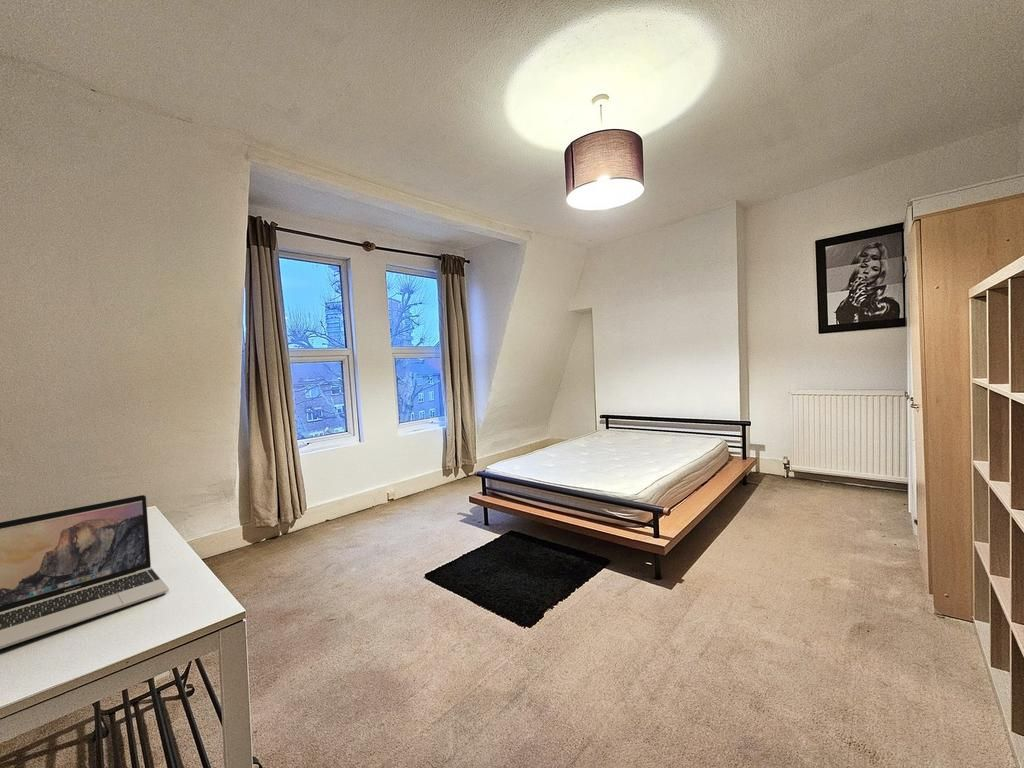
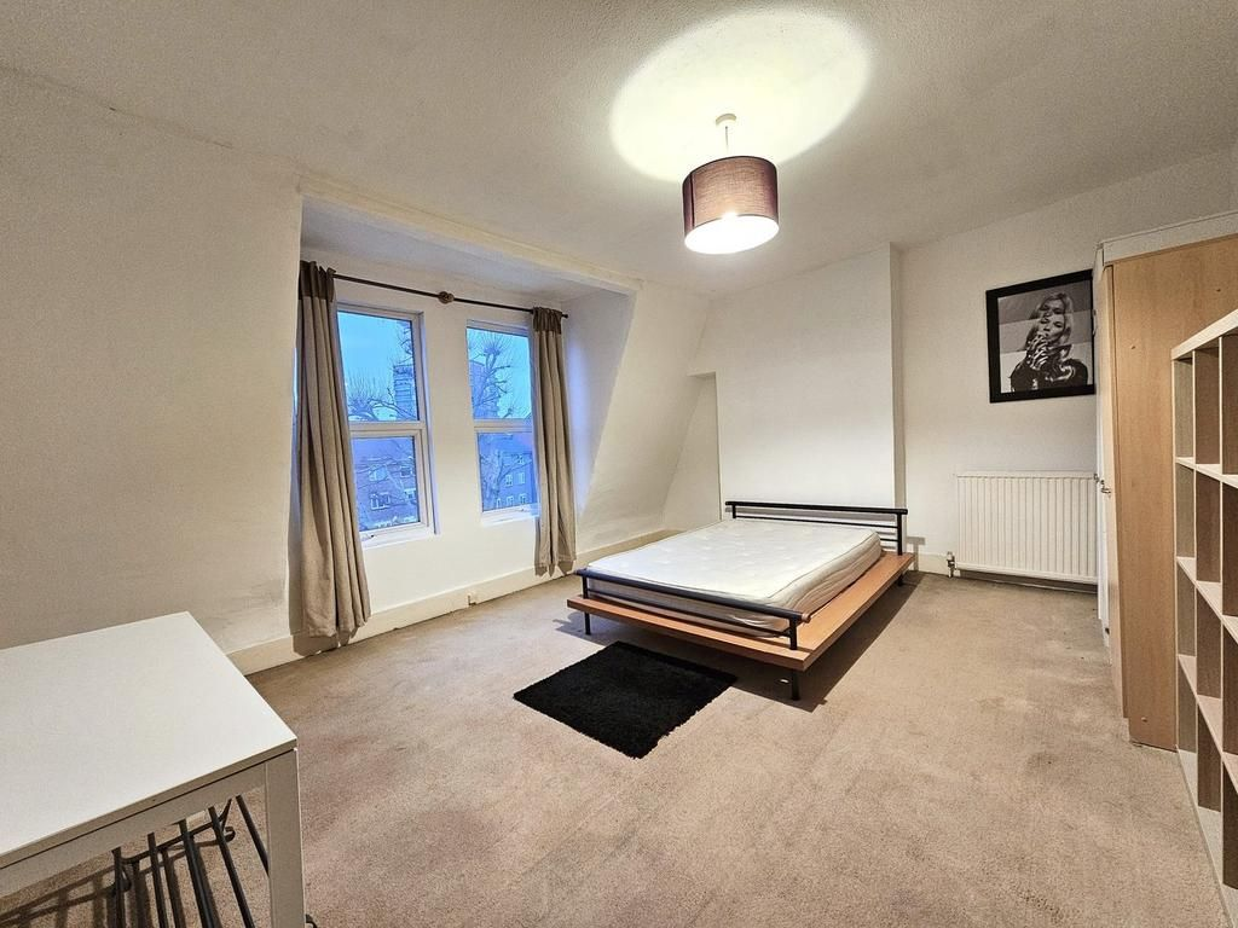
- laptop (74, 562)
